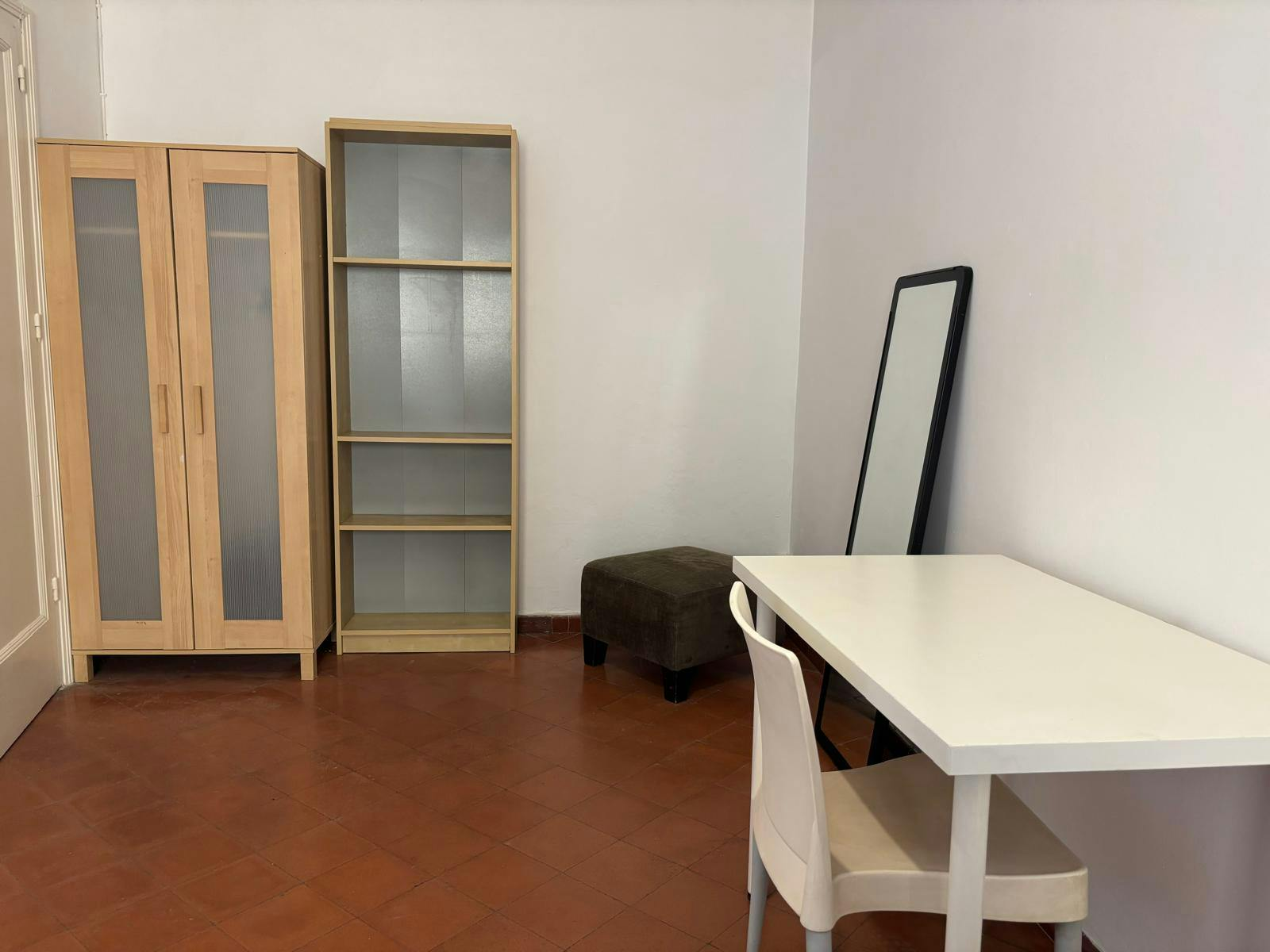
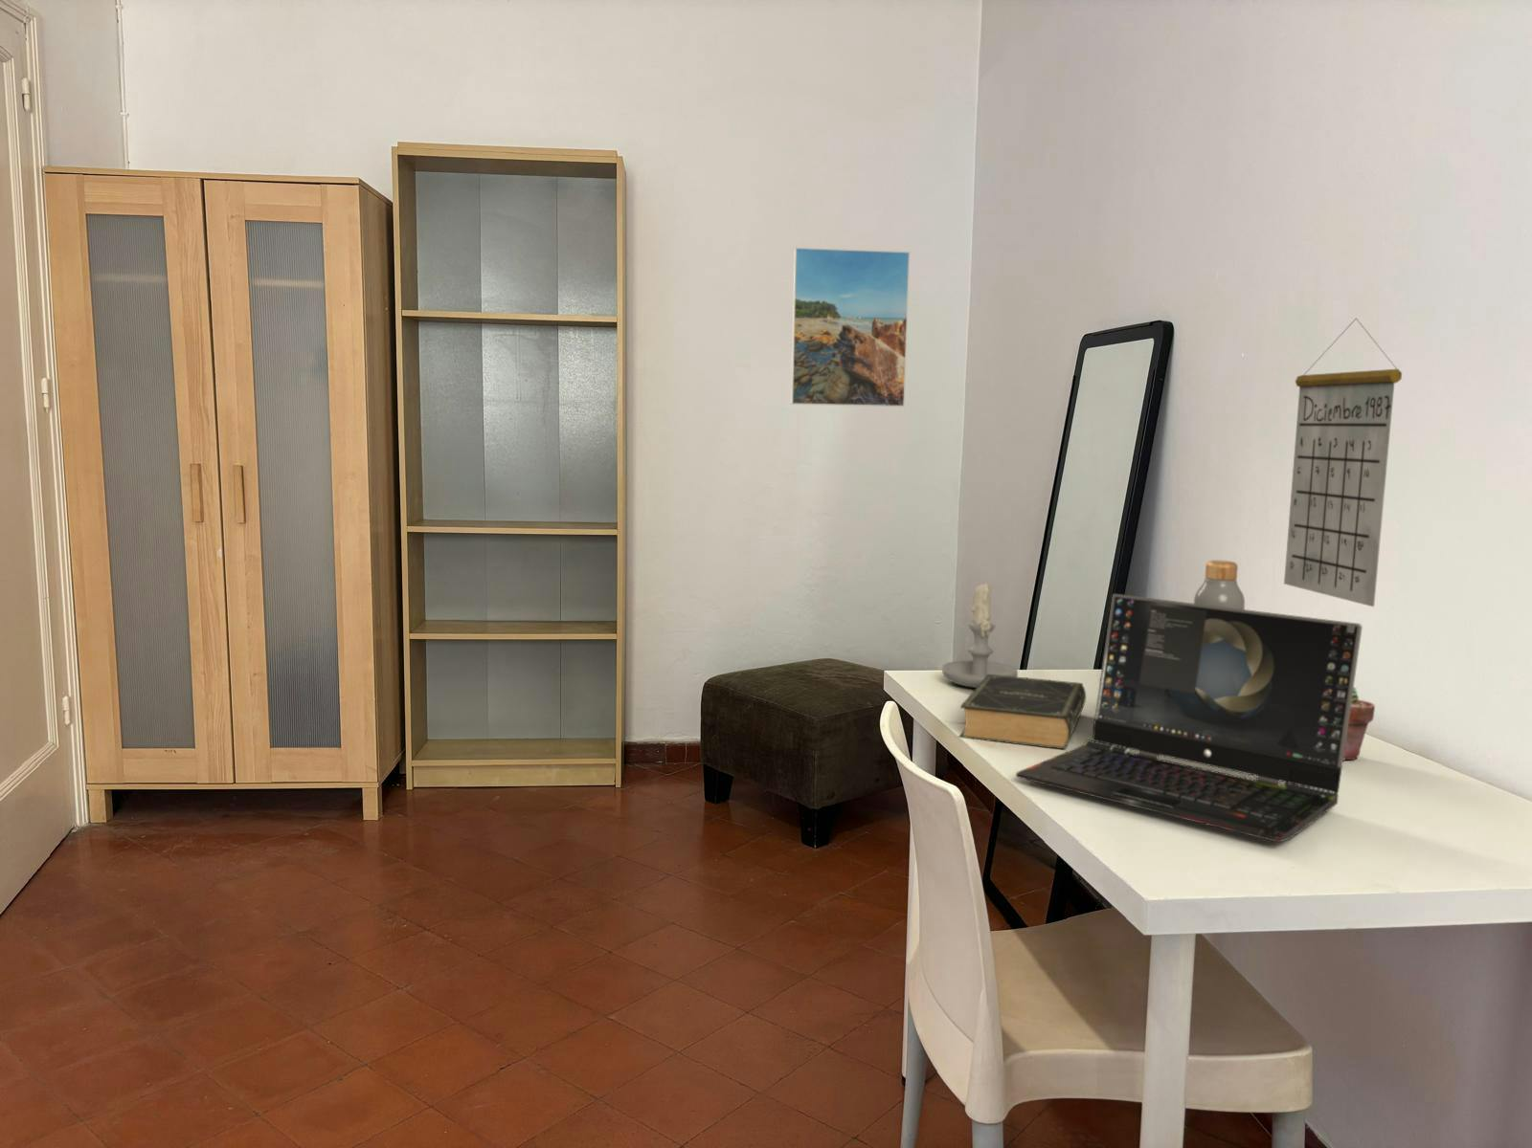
+ book (1025, 709)
+ potted succulent (1349, 716)
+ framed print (849, 328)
+ laptop computer (1185, 705)
+ calendar (1339, 458)
+ candle (981, 632)
+ bottle (1223, 607)
